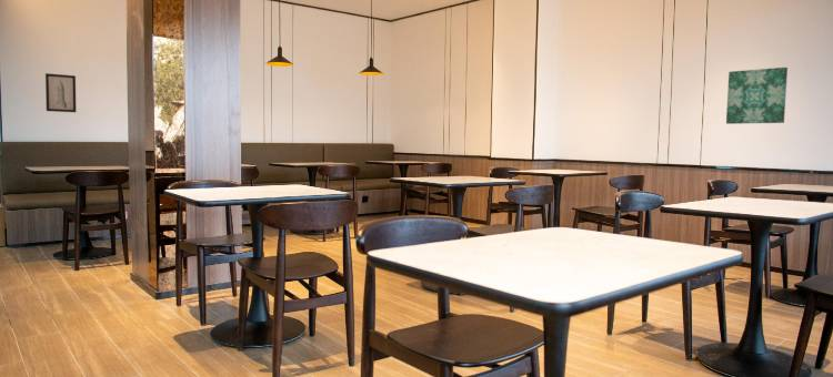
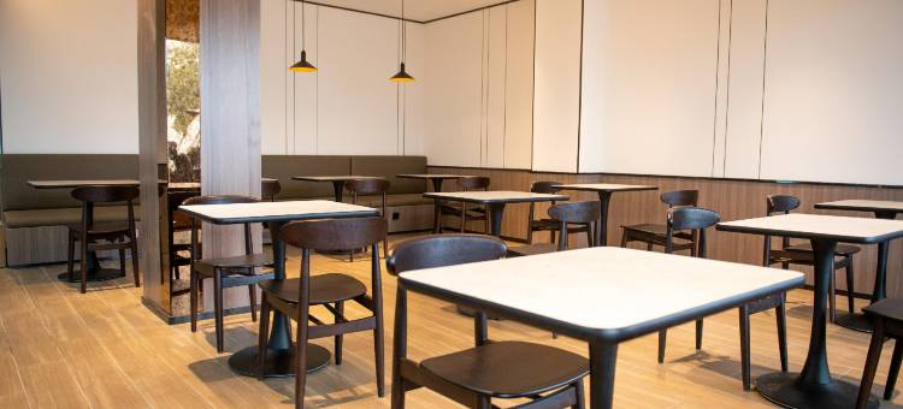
- wall art (755, 96)
- wall art (60, 93)
